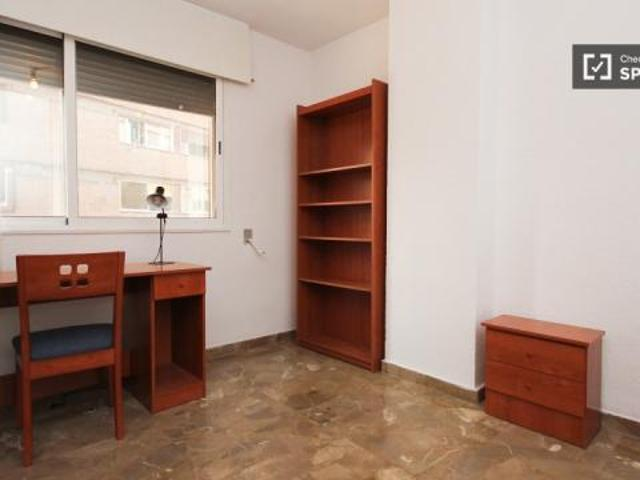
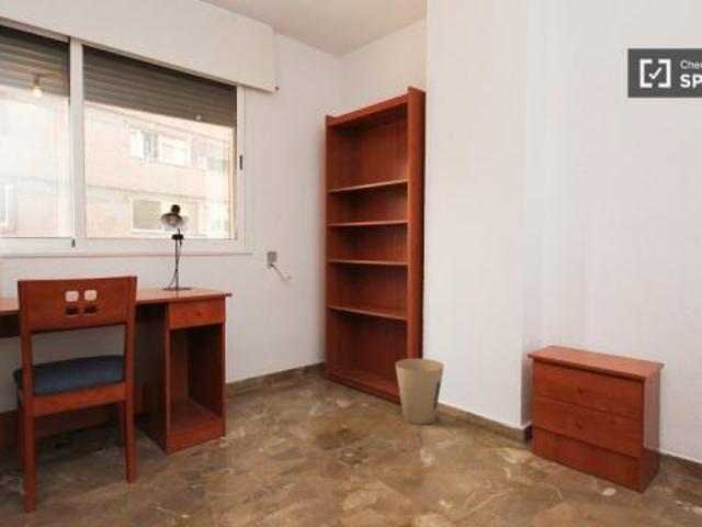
+ trash can (419, 391)
